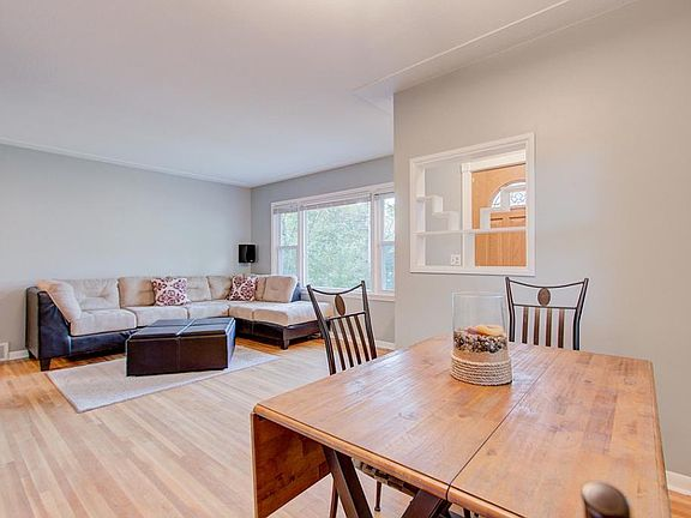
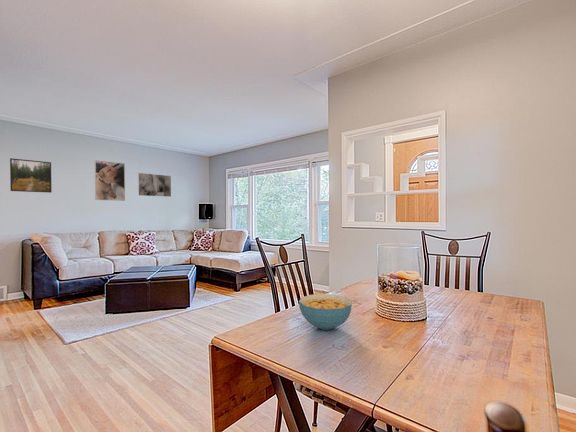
+ cereal bowl (325, 313)
+ wall art (155, 185)
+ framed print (31, 176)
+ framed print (110, 181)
